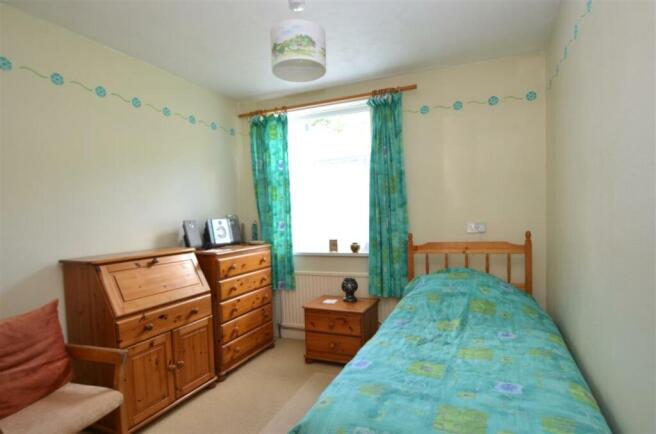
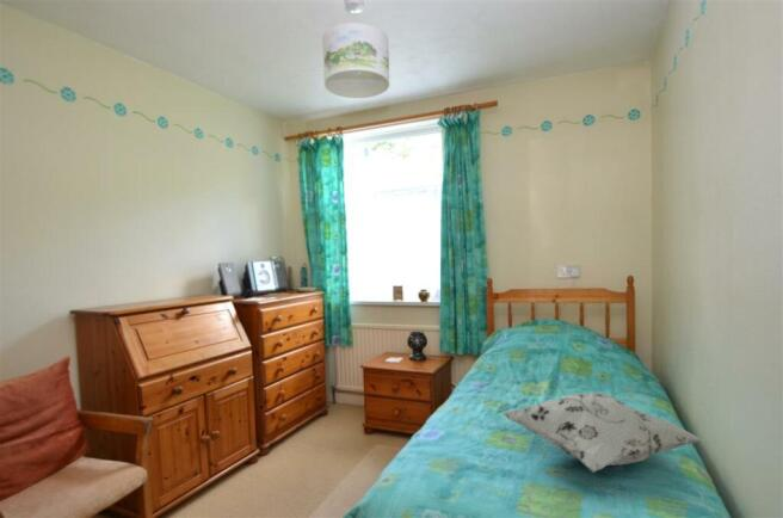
+ decorative pillow (593, 426)
